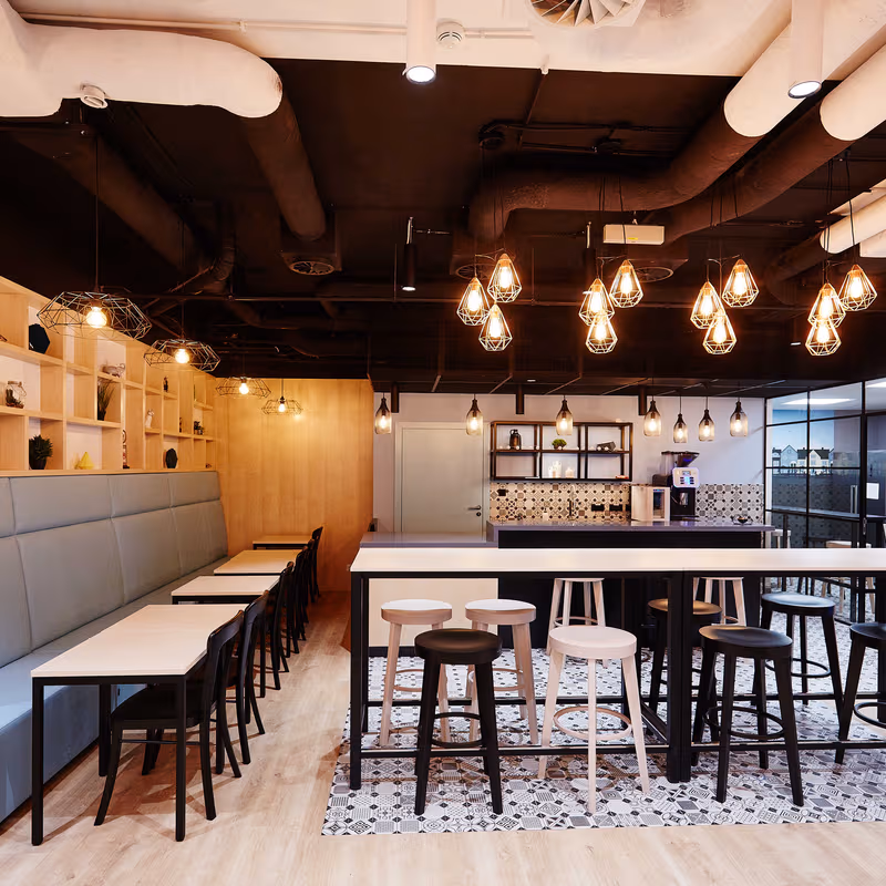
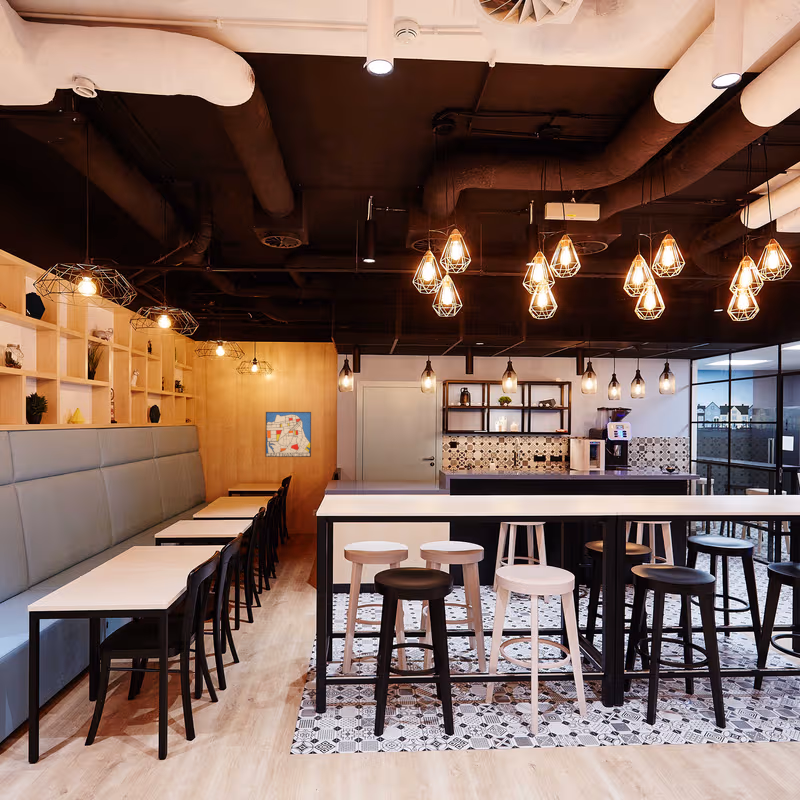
+ wall art (288, 434)
